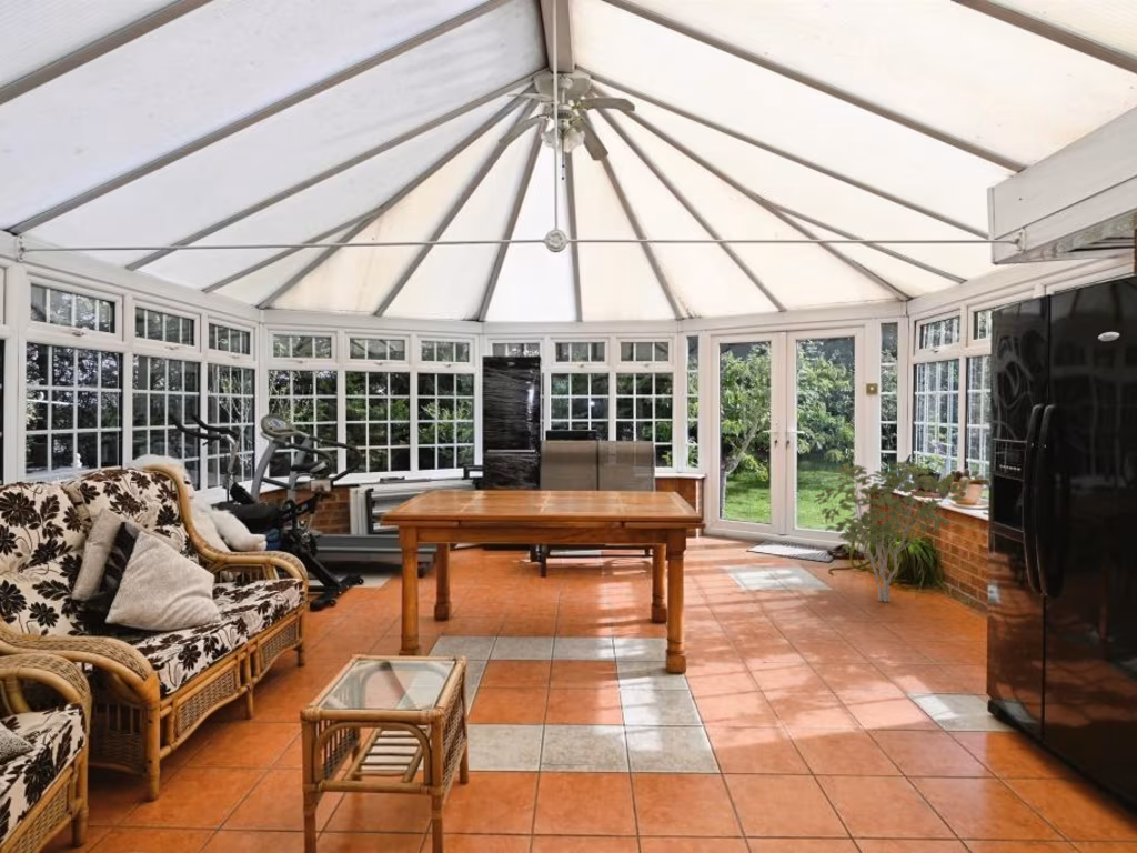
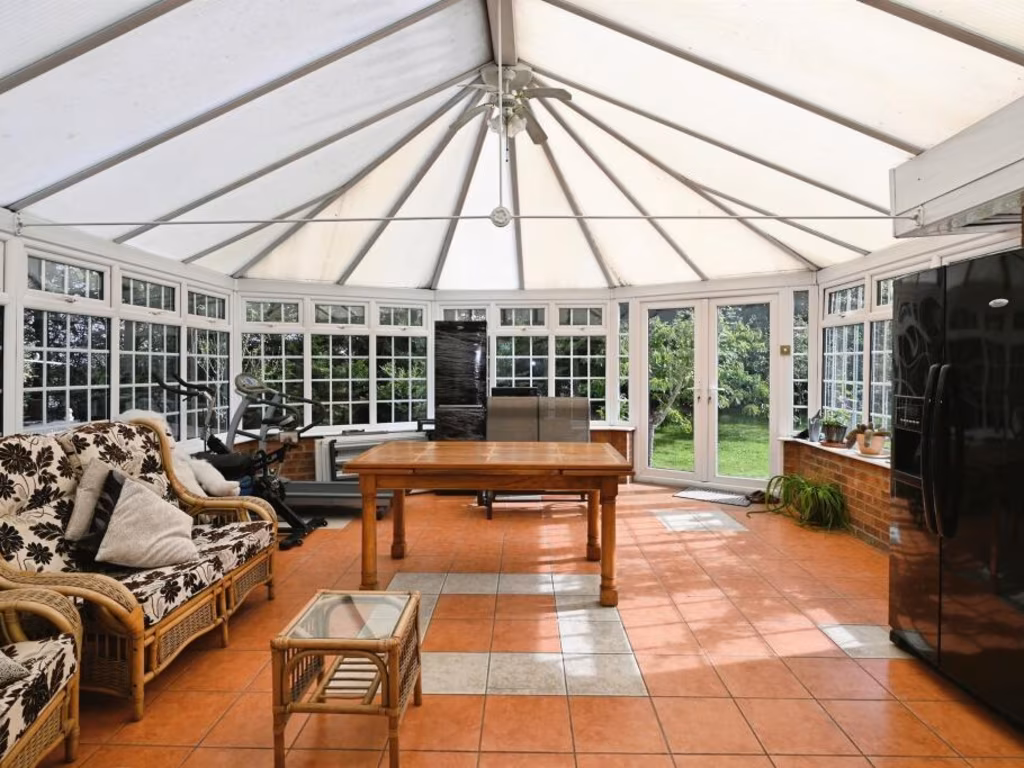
- shrub (888, 531)
